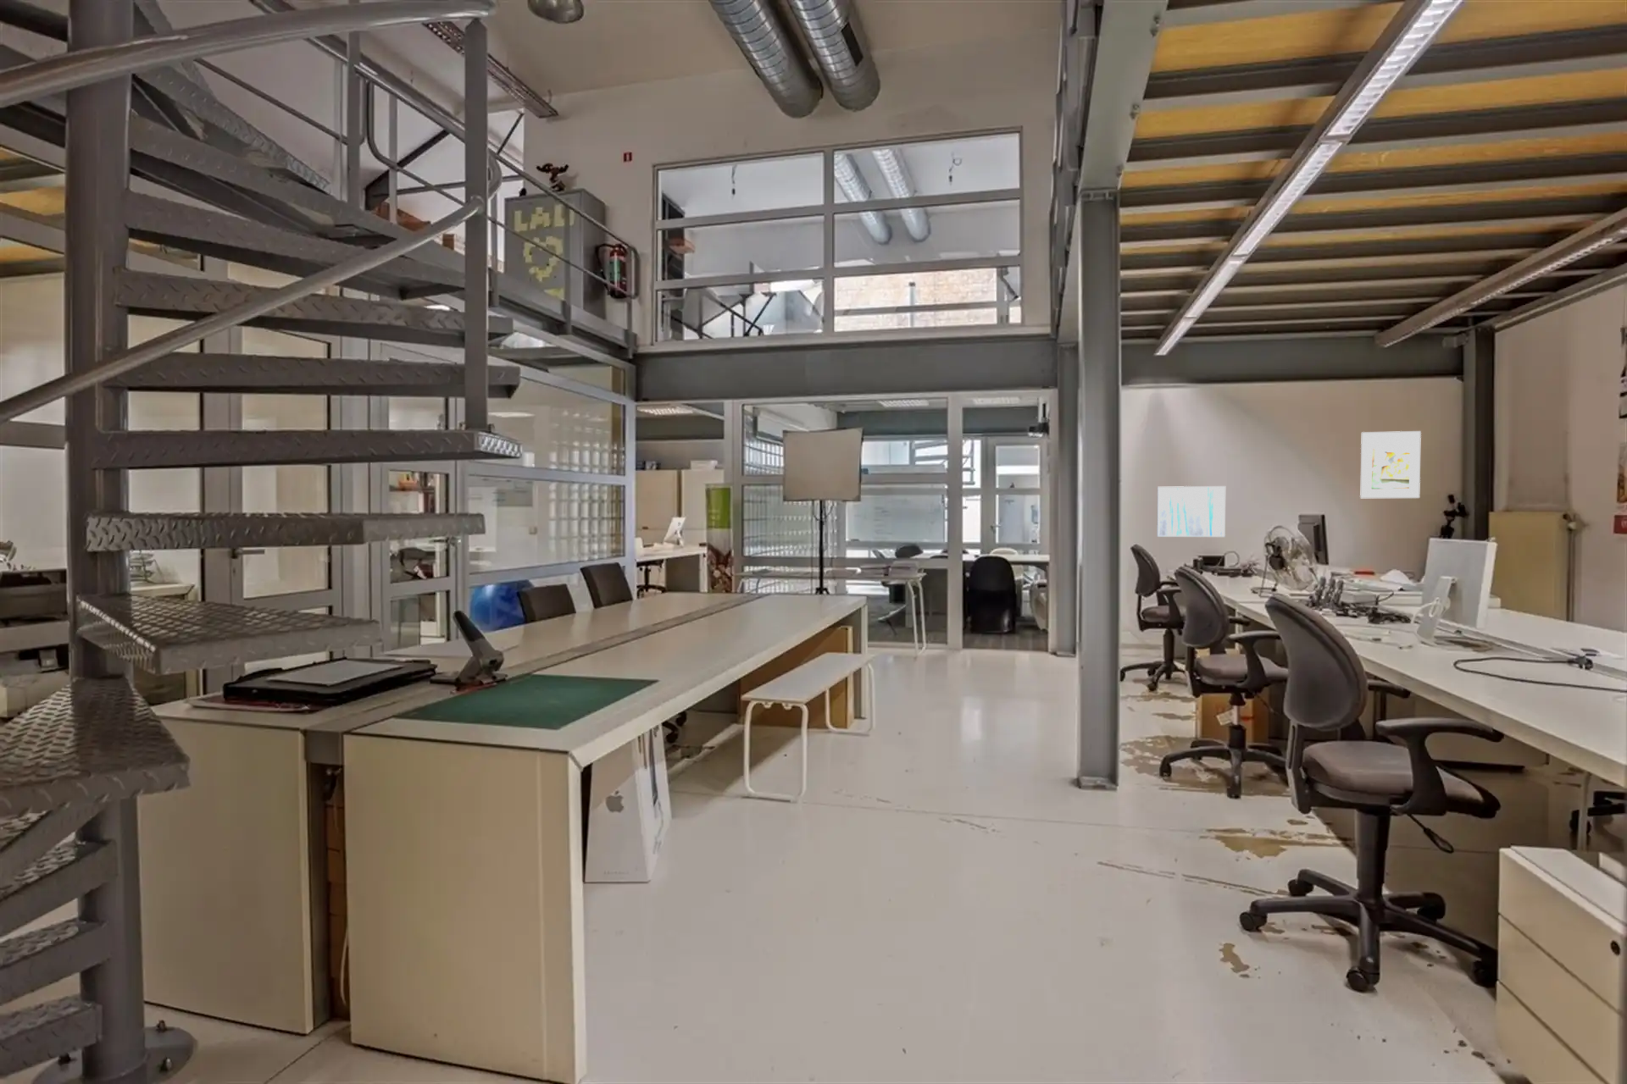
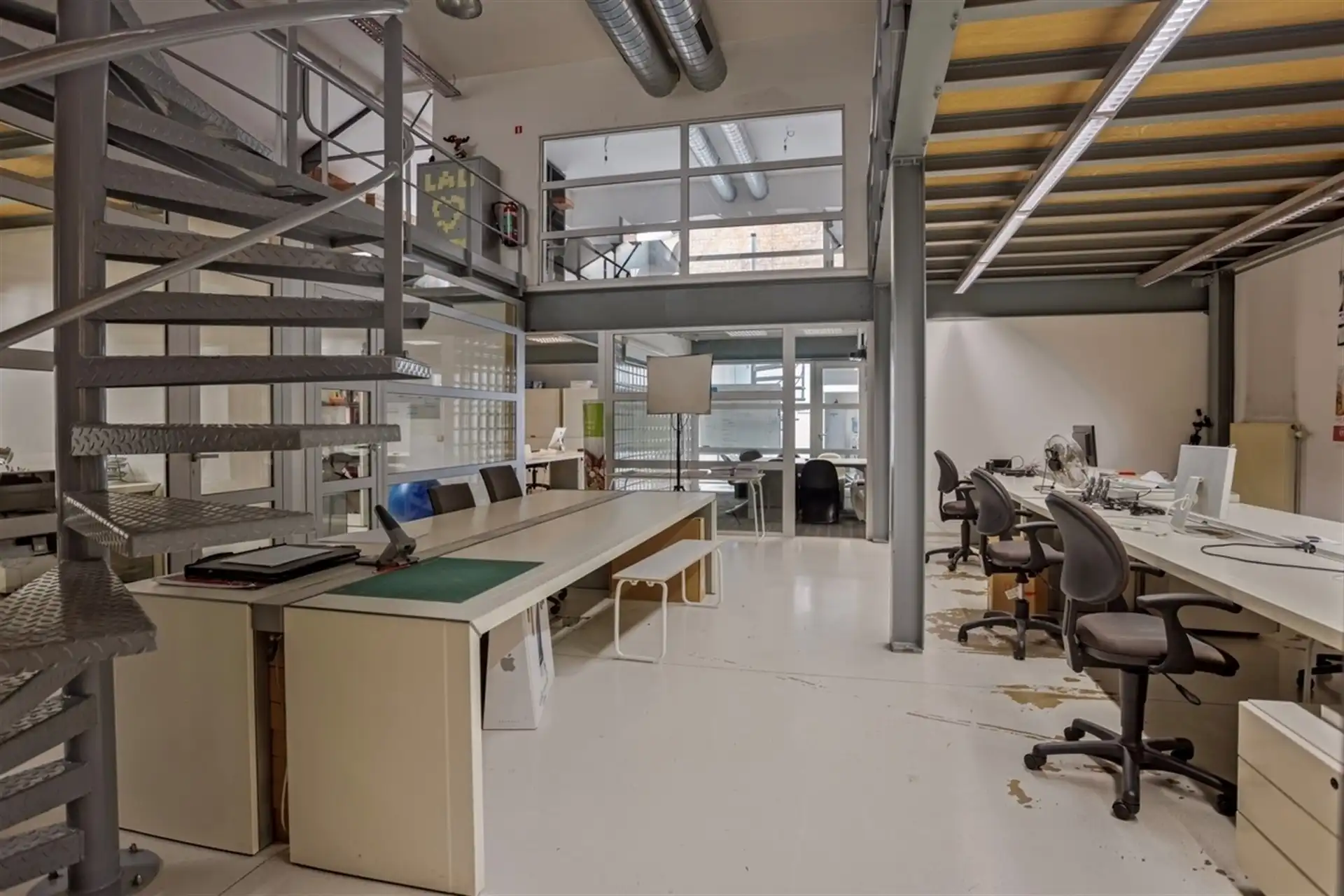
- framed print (1390, 465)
- wall art (1190, 512)
